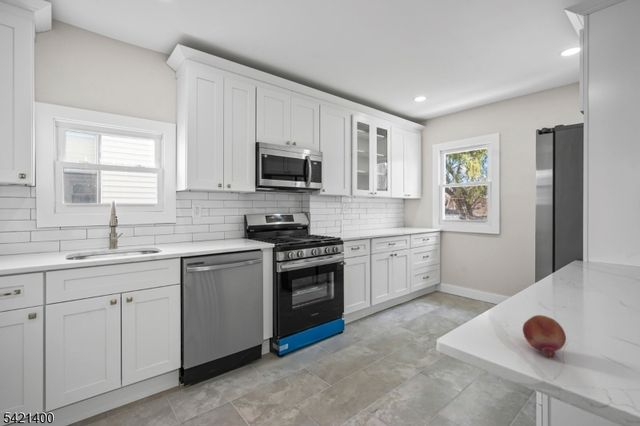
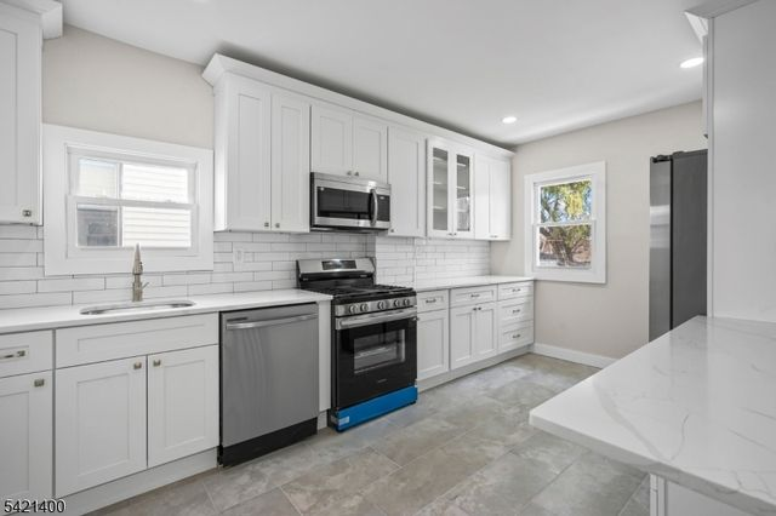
- fruit (544, 333)
